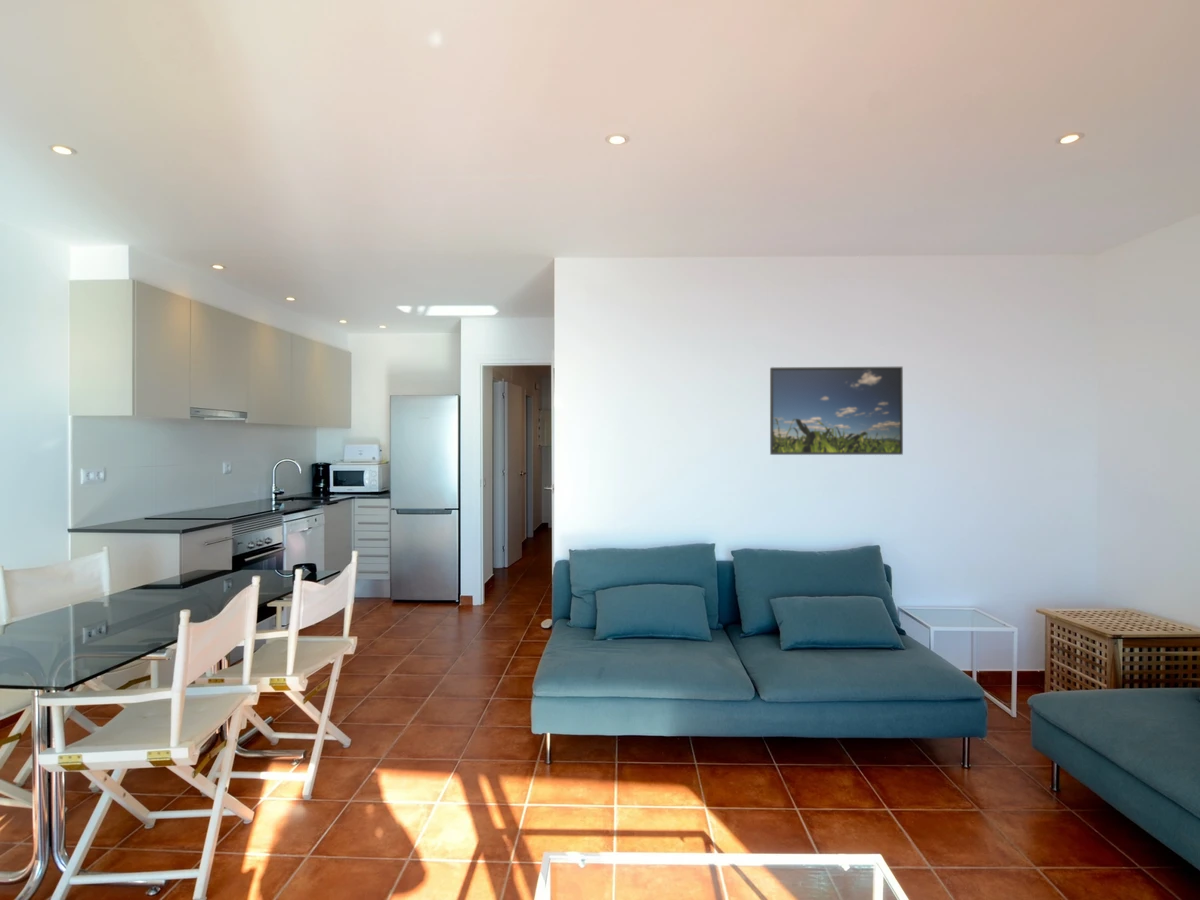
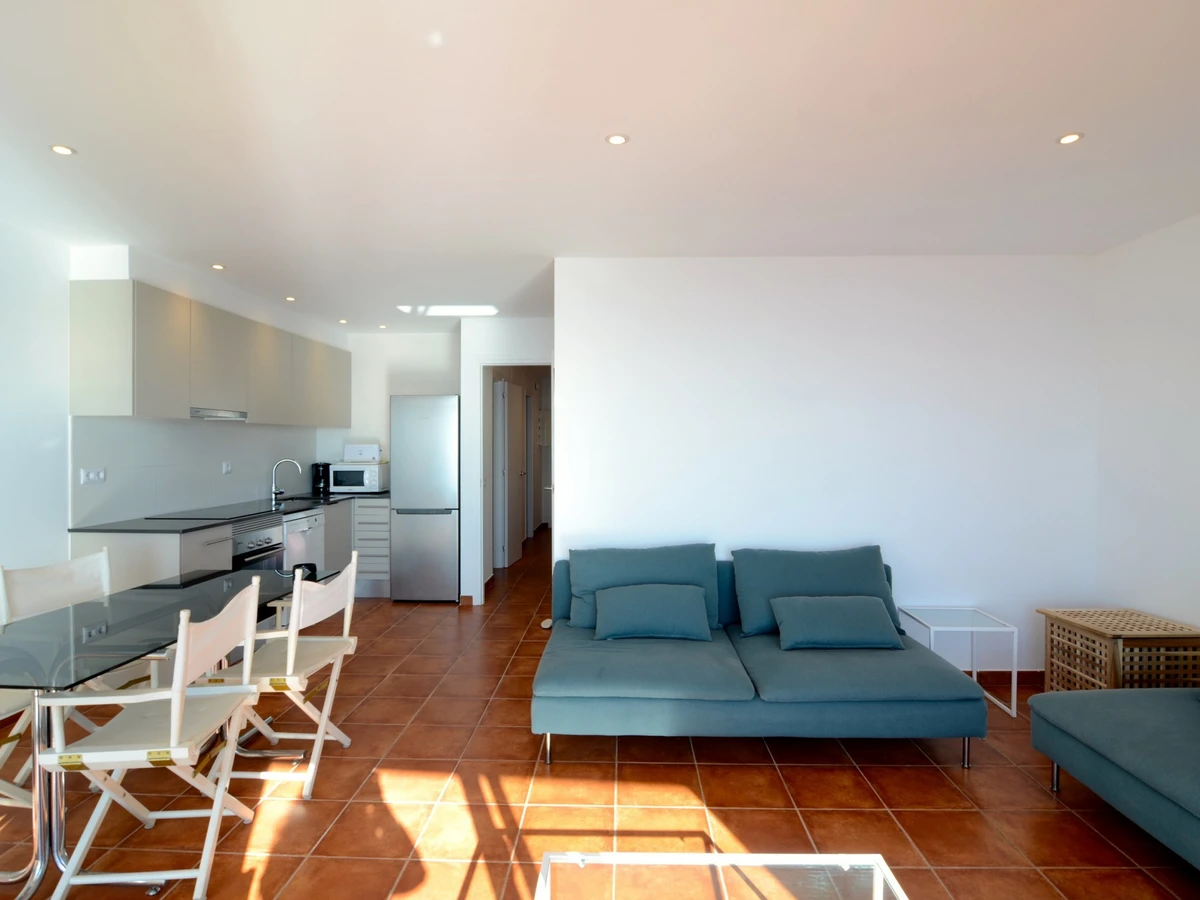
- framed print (836, 410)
